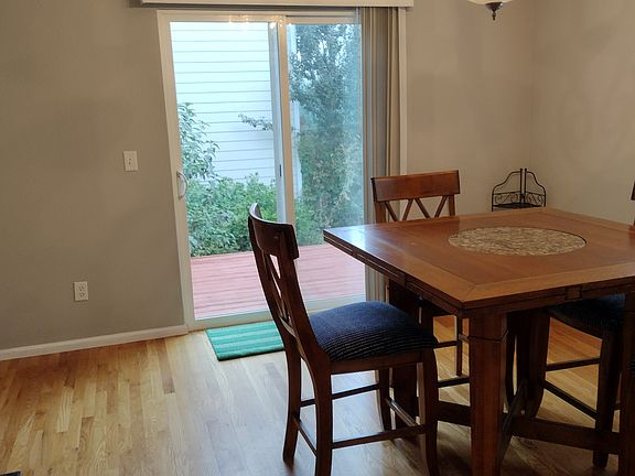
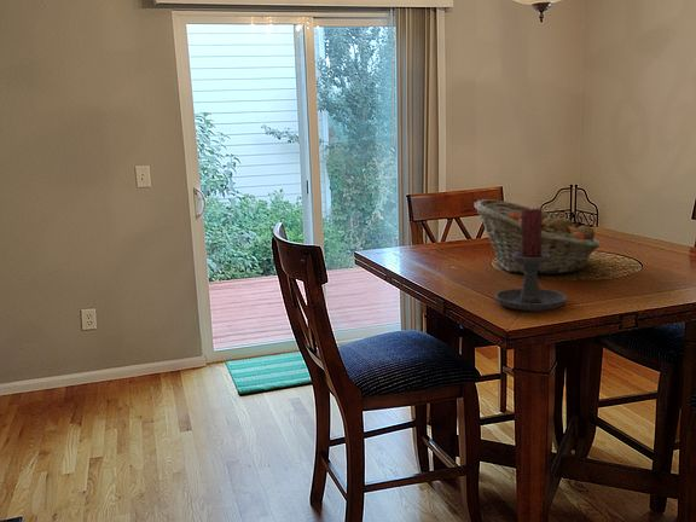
+ candle holder (530, 254)
+ fruit basket (541, 232)
